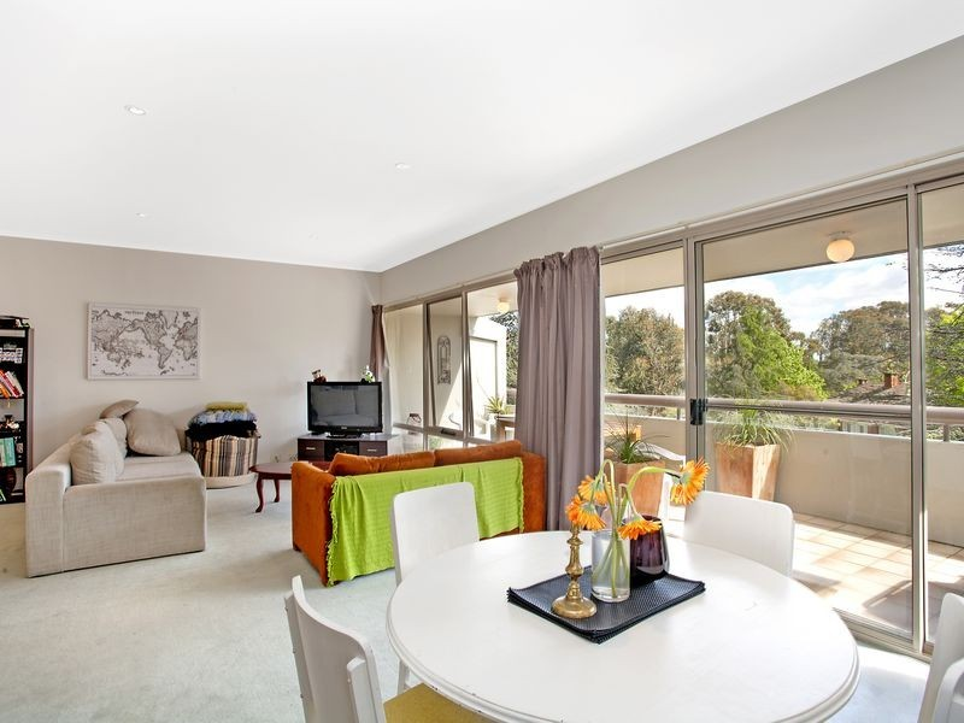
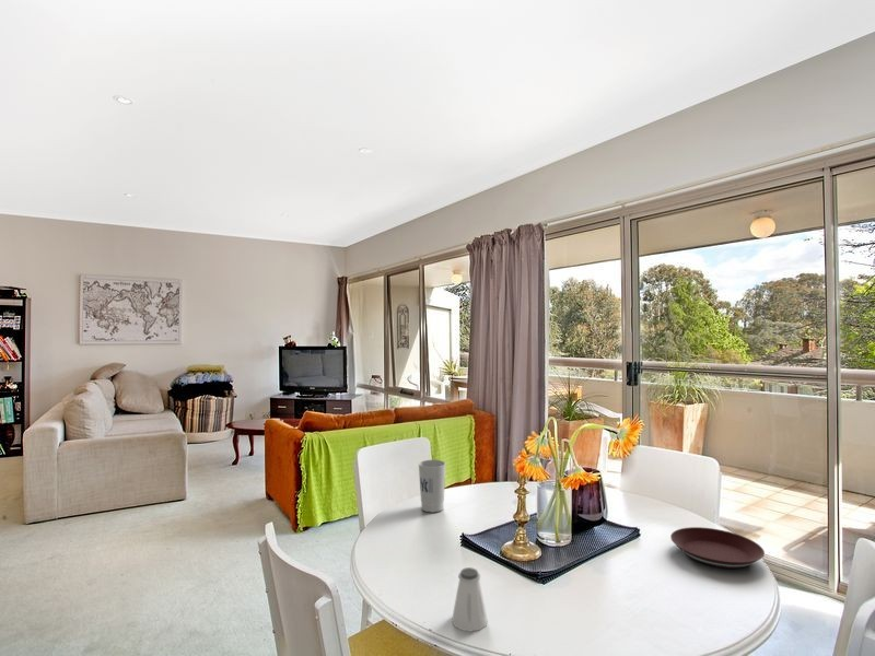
+ cup (432, 485)
+ plate (715, 549)
+ saltshaker (469, 596)
